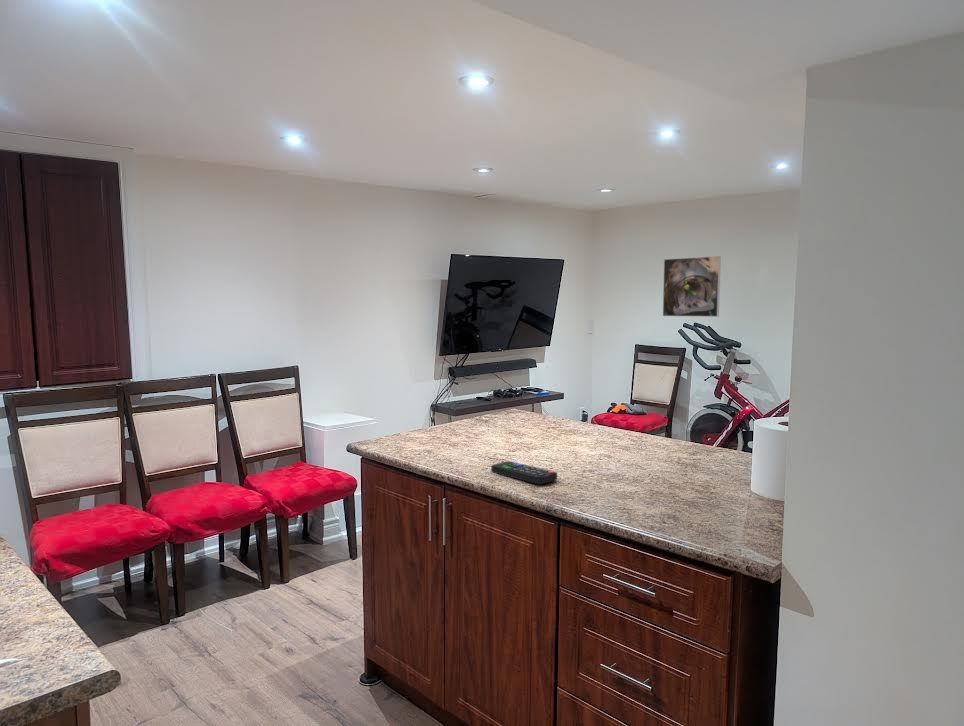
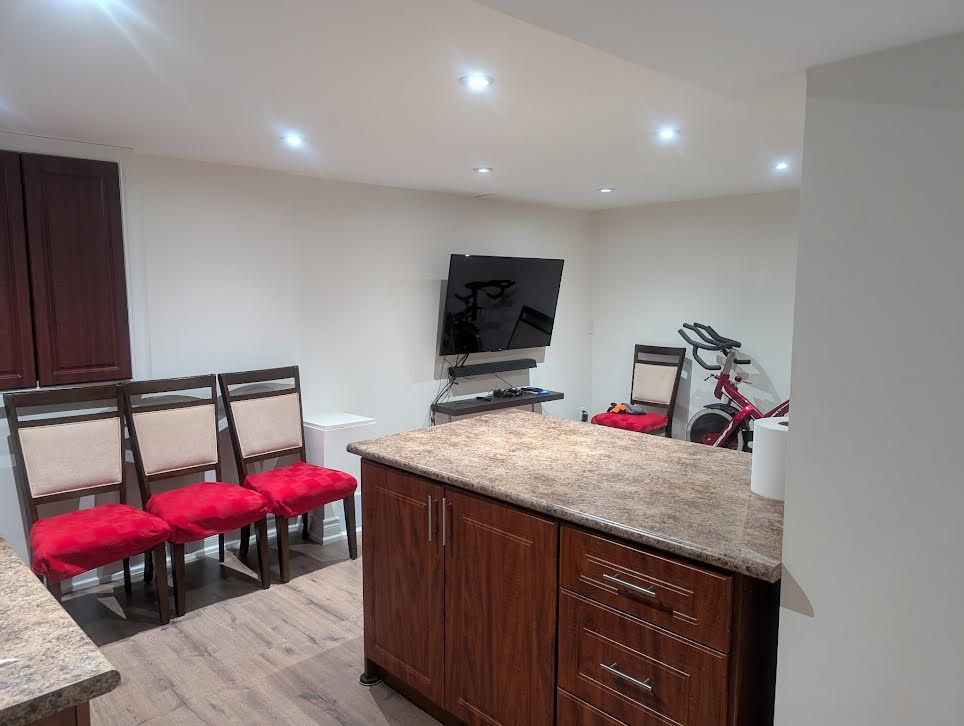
- remote control (523, 471)
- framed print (690, 287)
